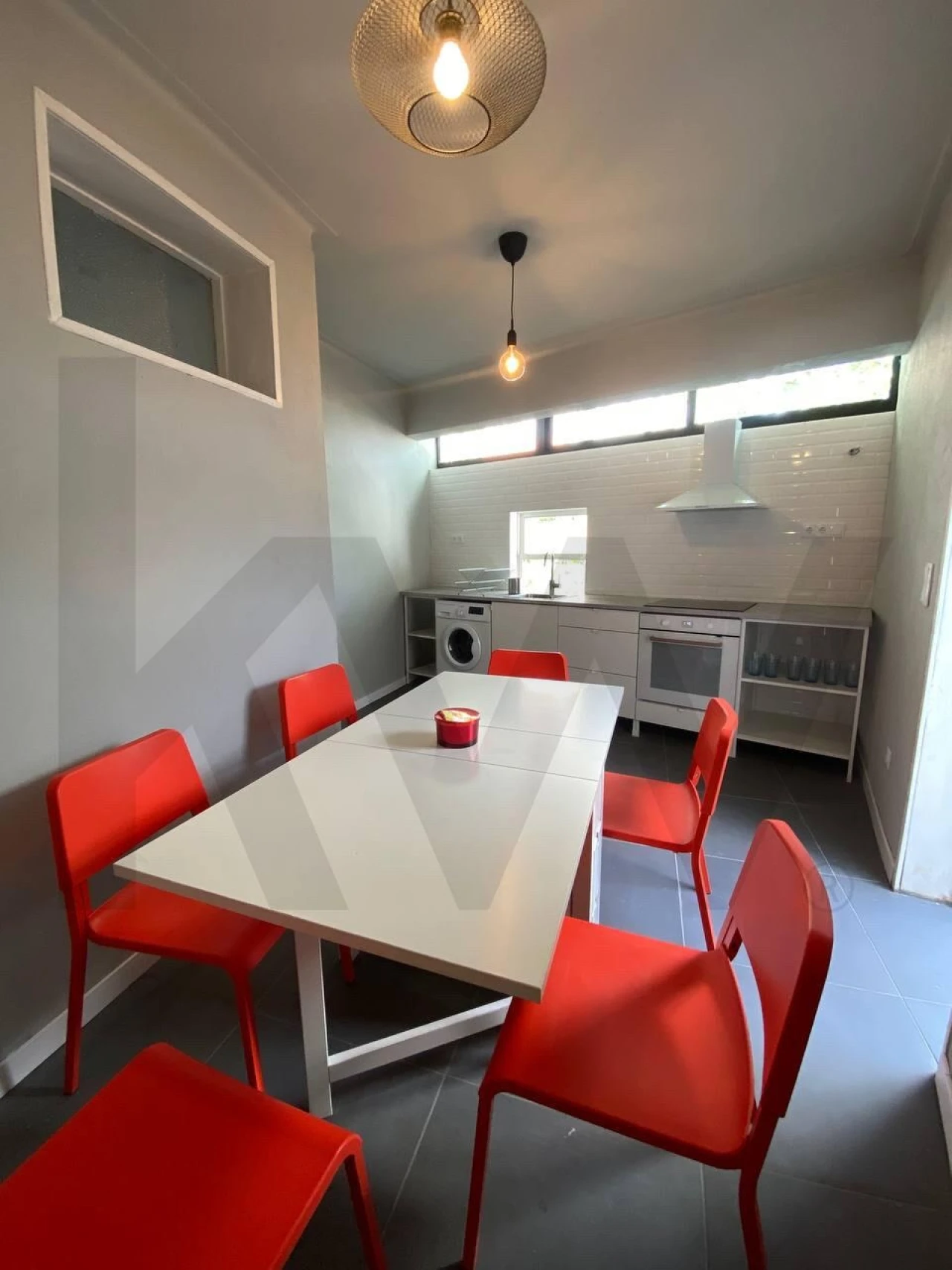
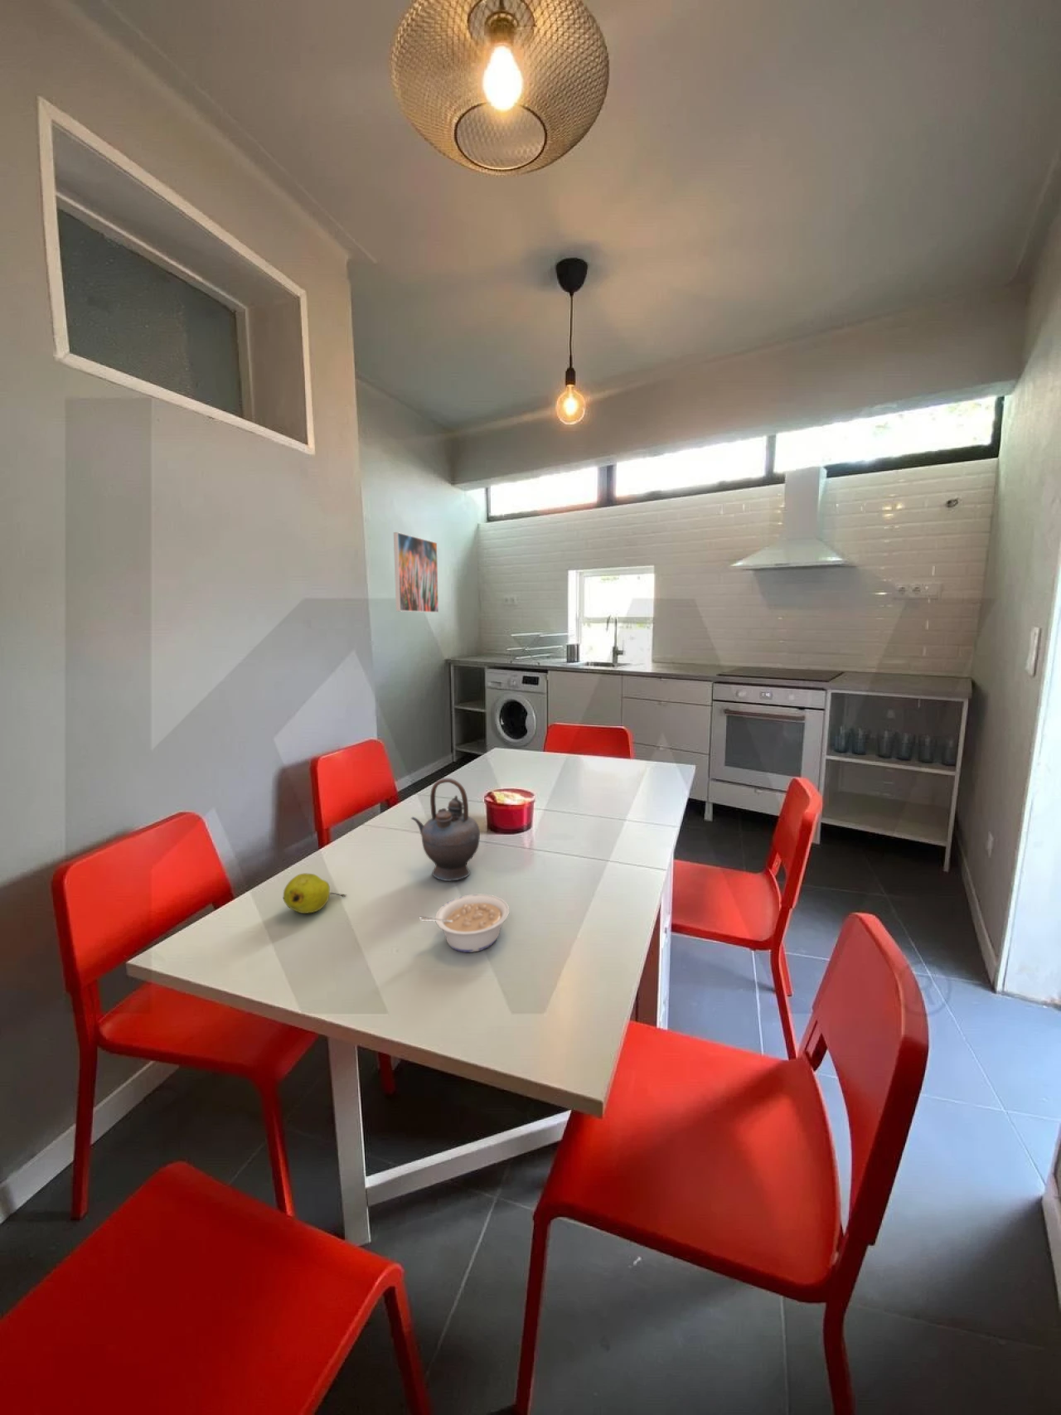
+ fruit (313, 889)
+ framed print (417, 575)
+ legume (470, 924)
+ teapot (445, 826)
